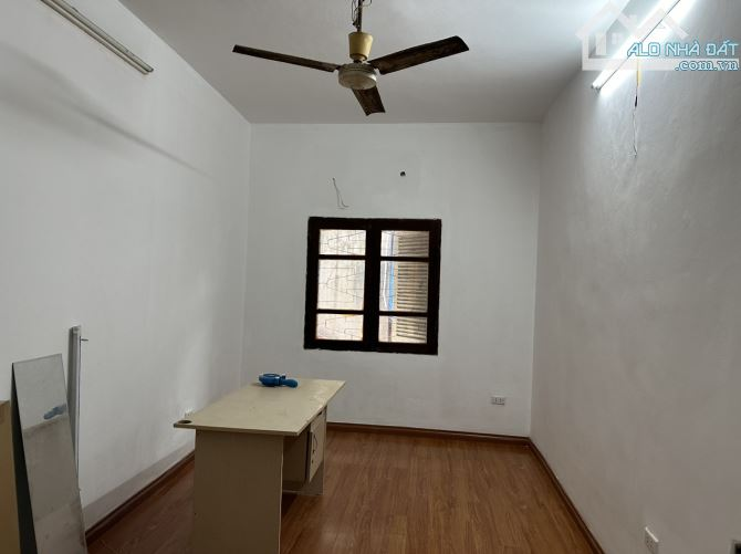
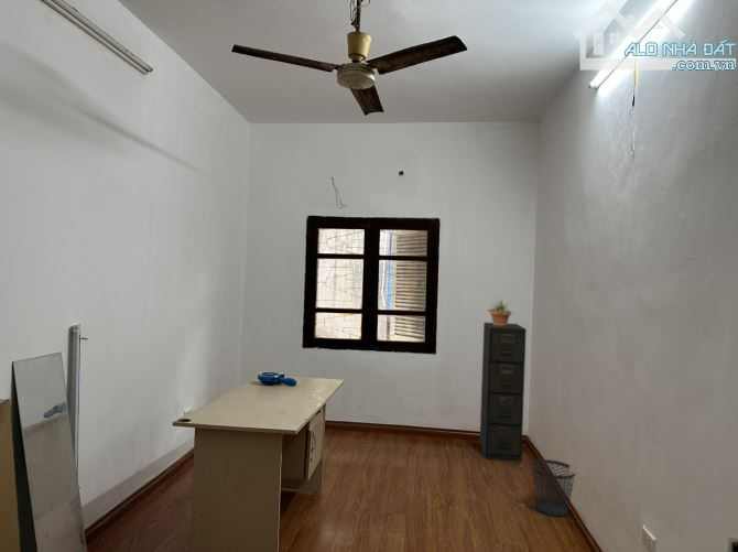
+ wastebasket (552, 489)
+ potted plant (501, 311)
+ filing cabinet (501, 388)
